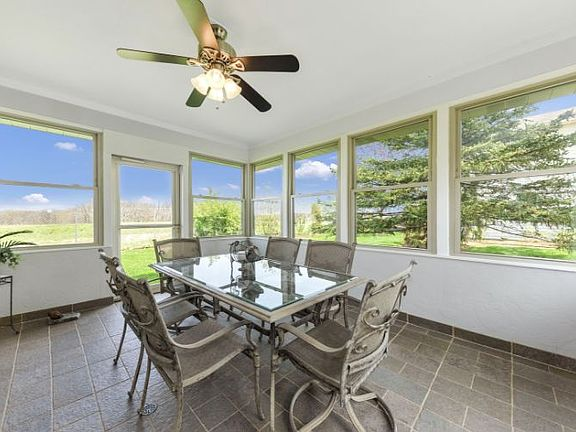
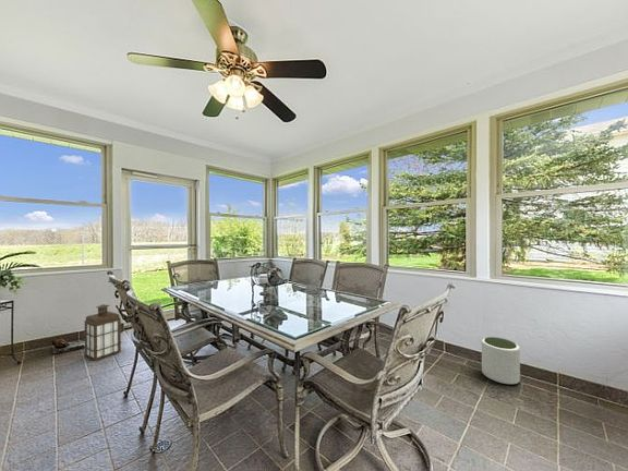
+ plant pot (499, 359)
+ lantern (102, 328)
